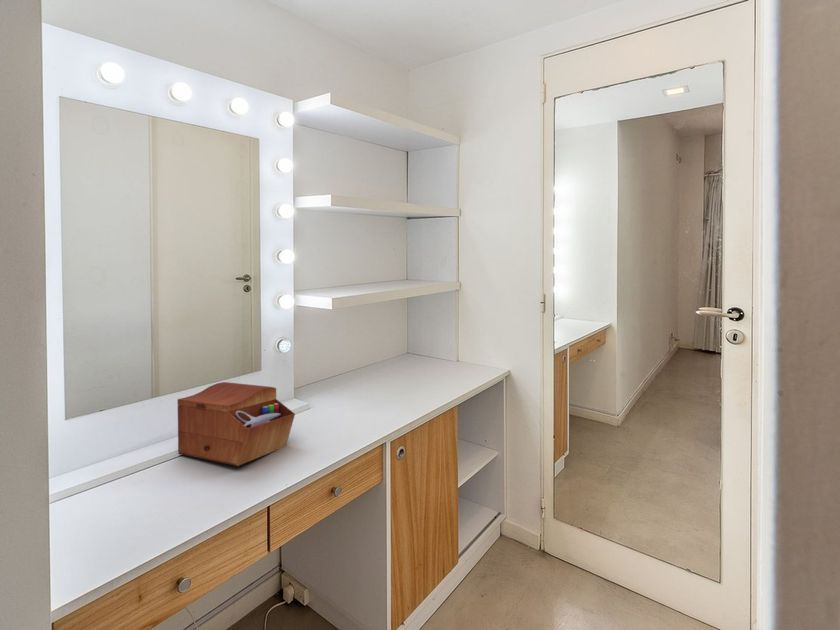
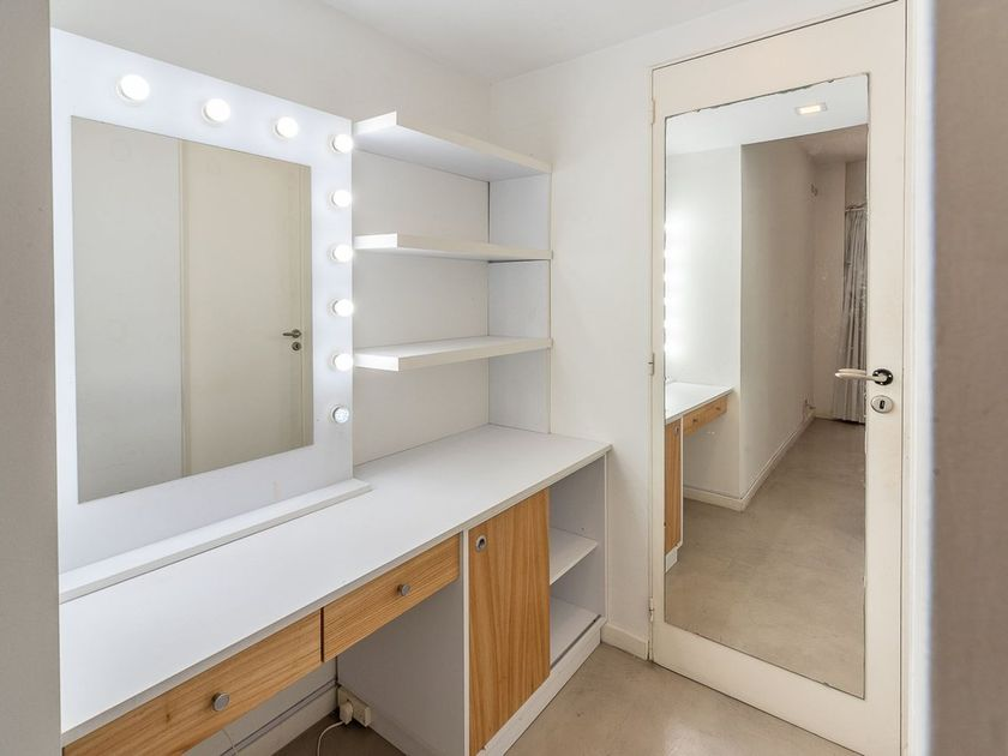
- sewing box (236, 420)
